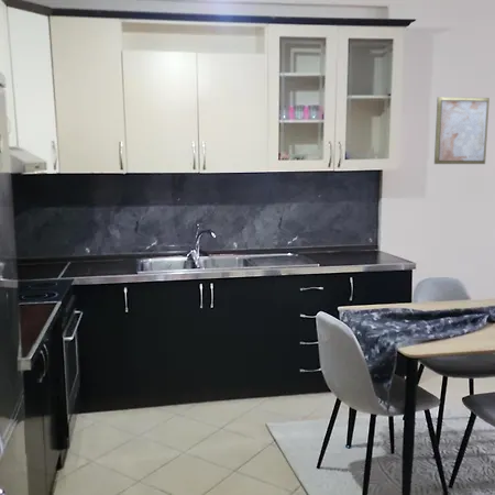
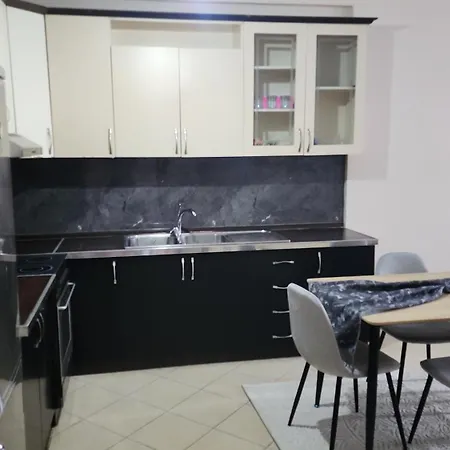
- wall art (462, 131)
